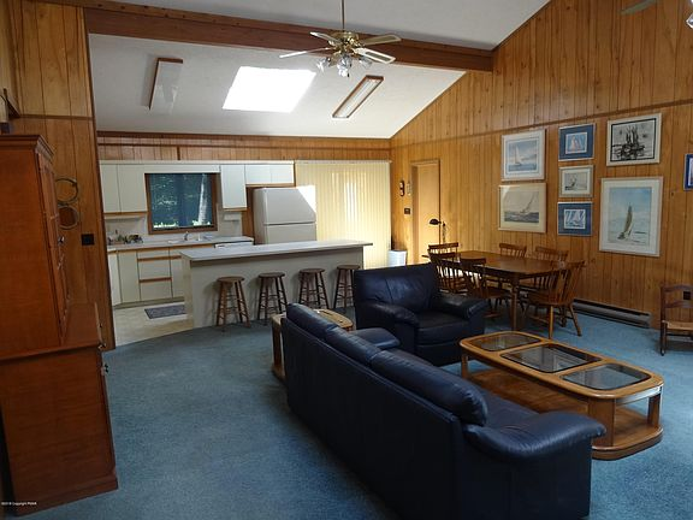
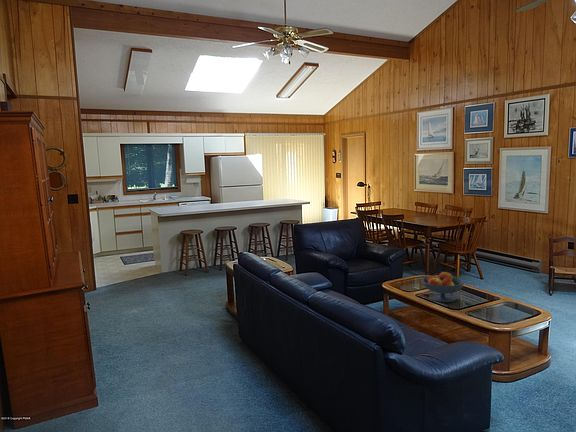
+ fruit bowl (442, 286)
